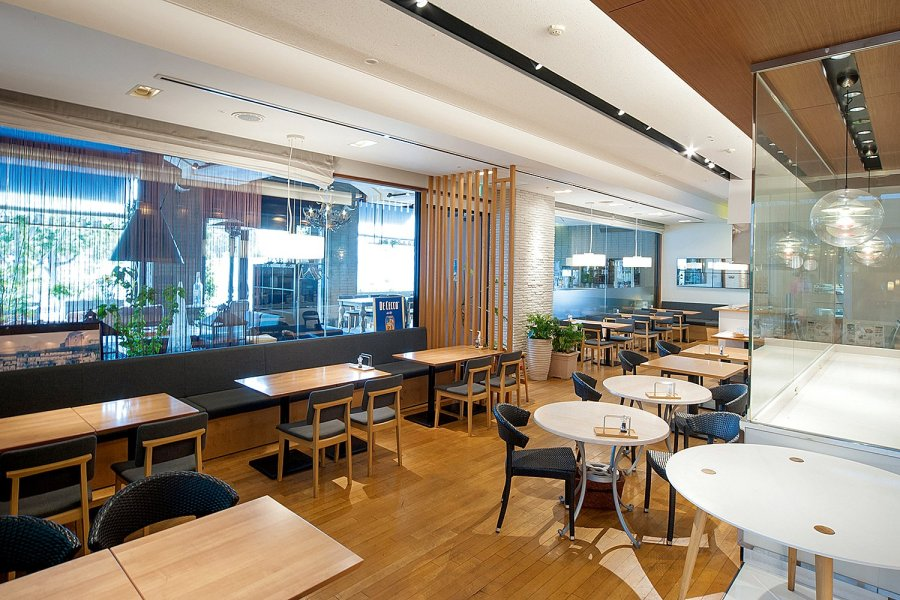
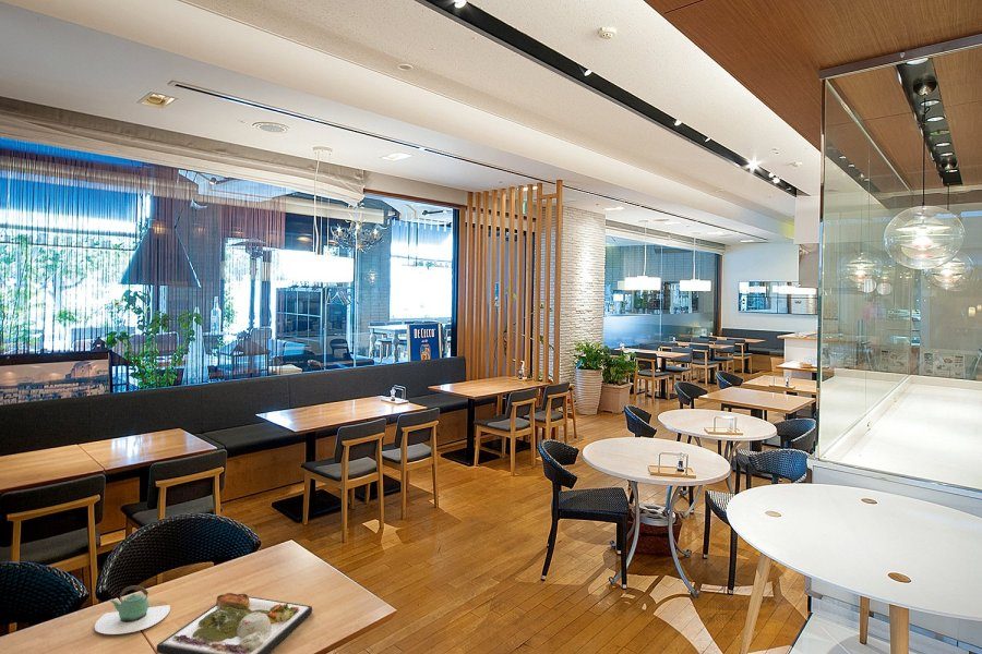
+ dinner plate (239, 622)
+ teapot (133, 601)
